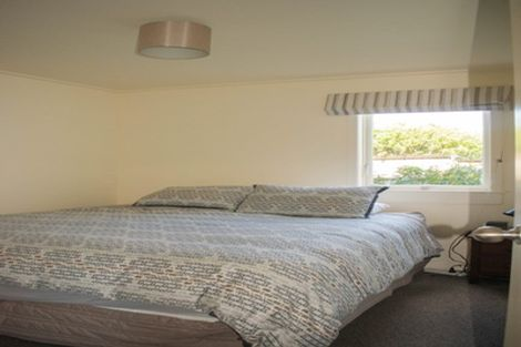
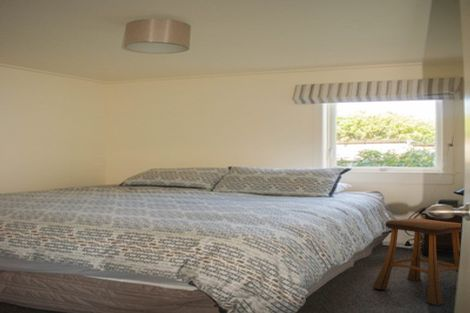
+ stool (424, 259)
